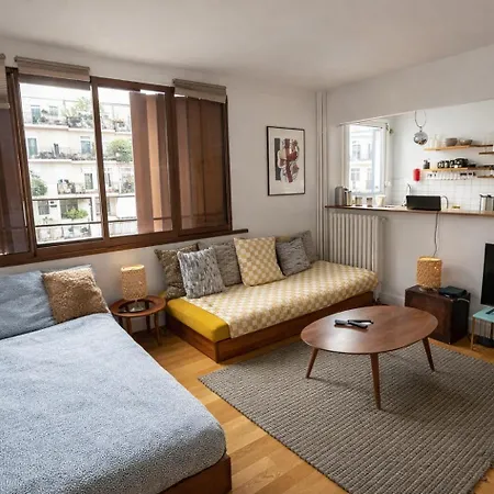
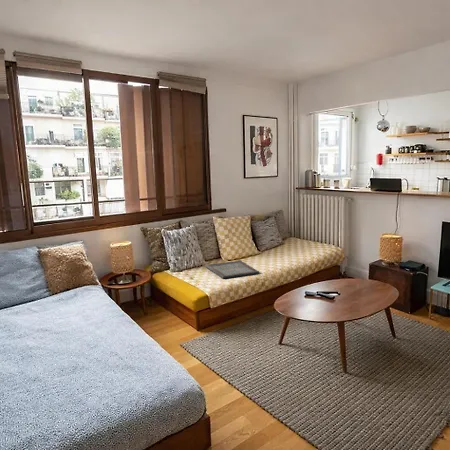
+ serving tray (231, 268)
